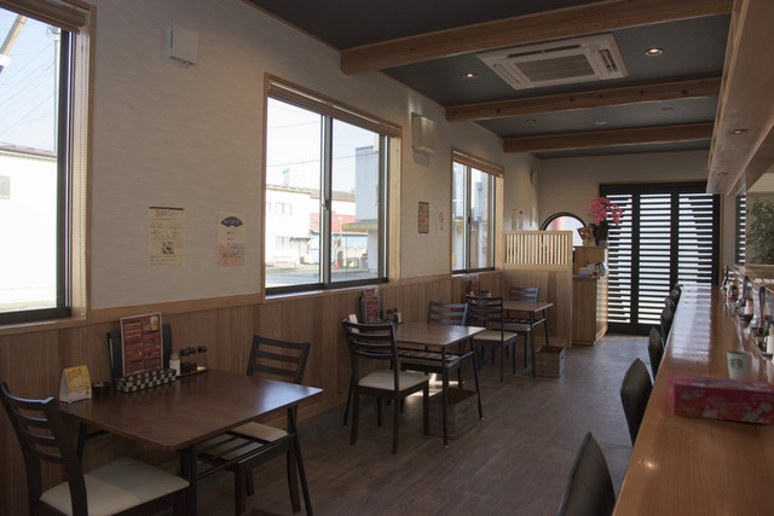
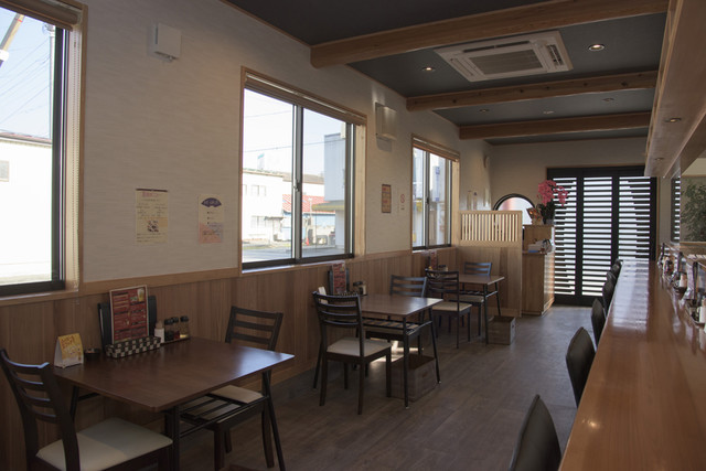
- tissue box (720, 398)
- dixie cup (738, 365)
